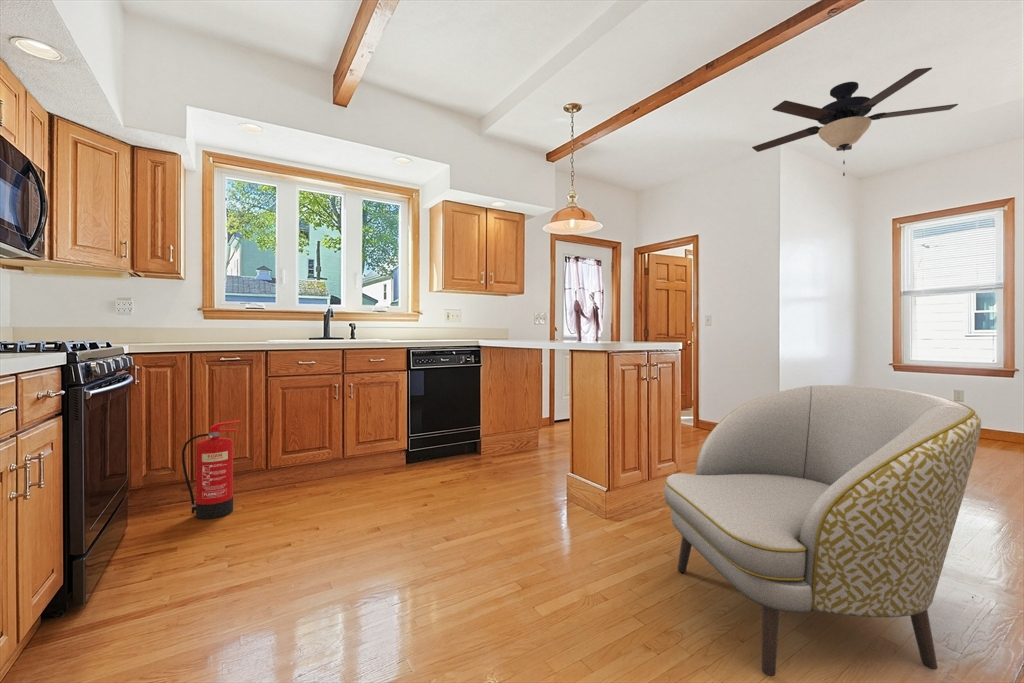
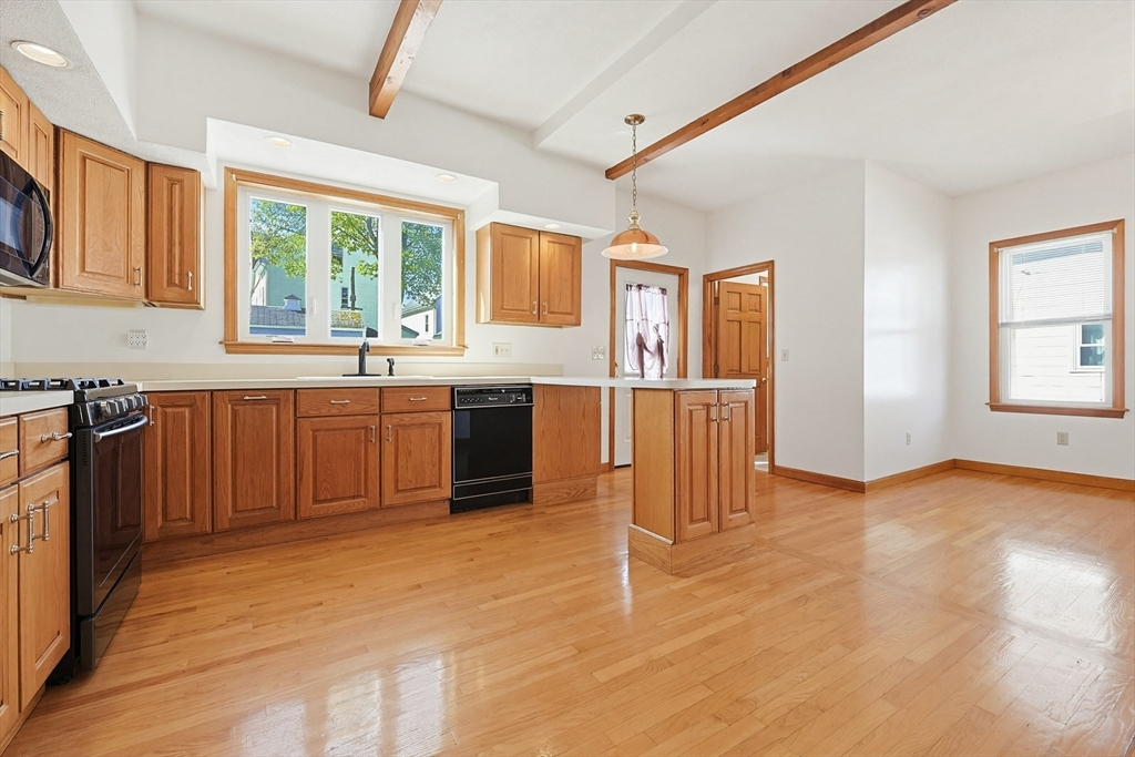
- ceiling fan (844, 133)
- fire extinguisher (212, 468)
- armchair (800, 500)
